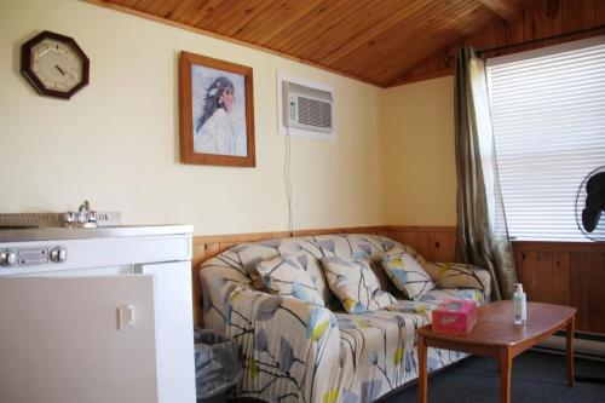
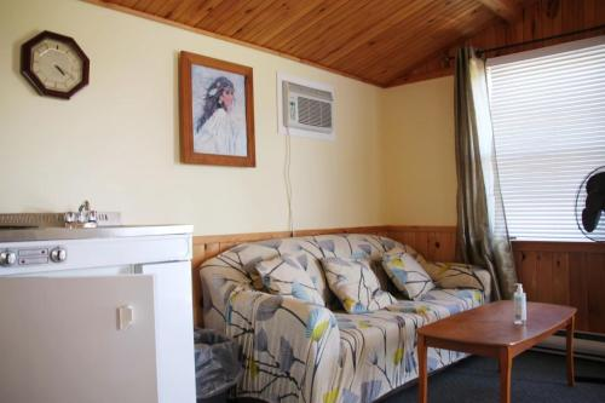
- tissue box (455, 316)
